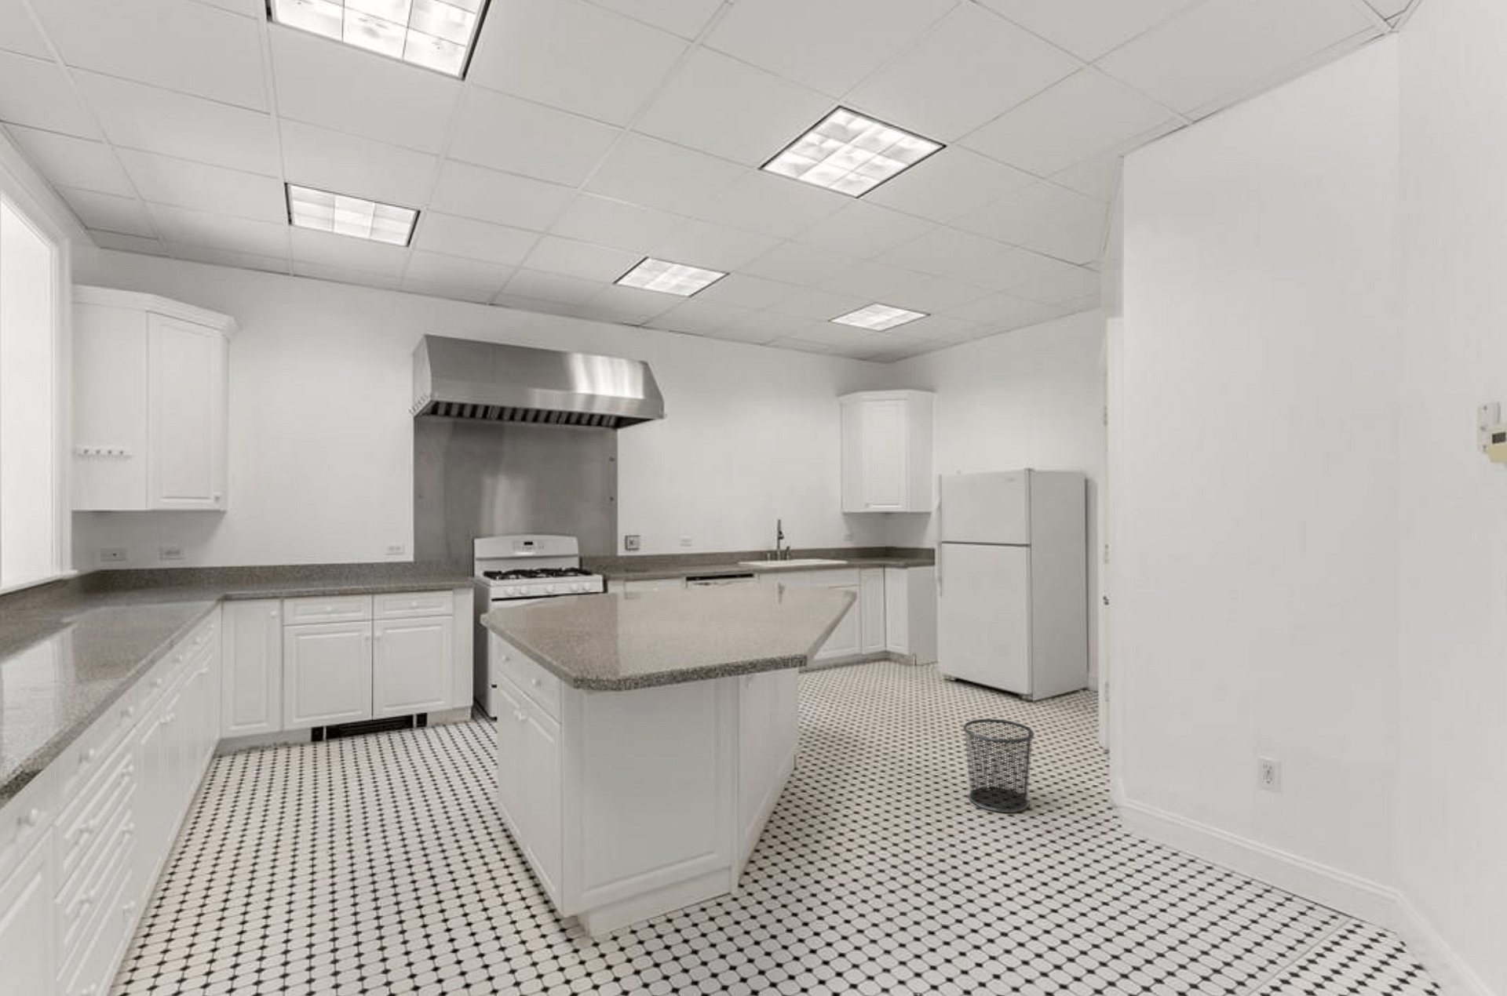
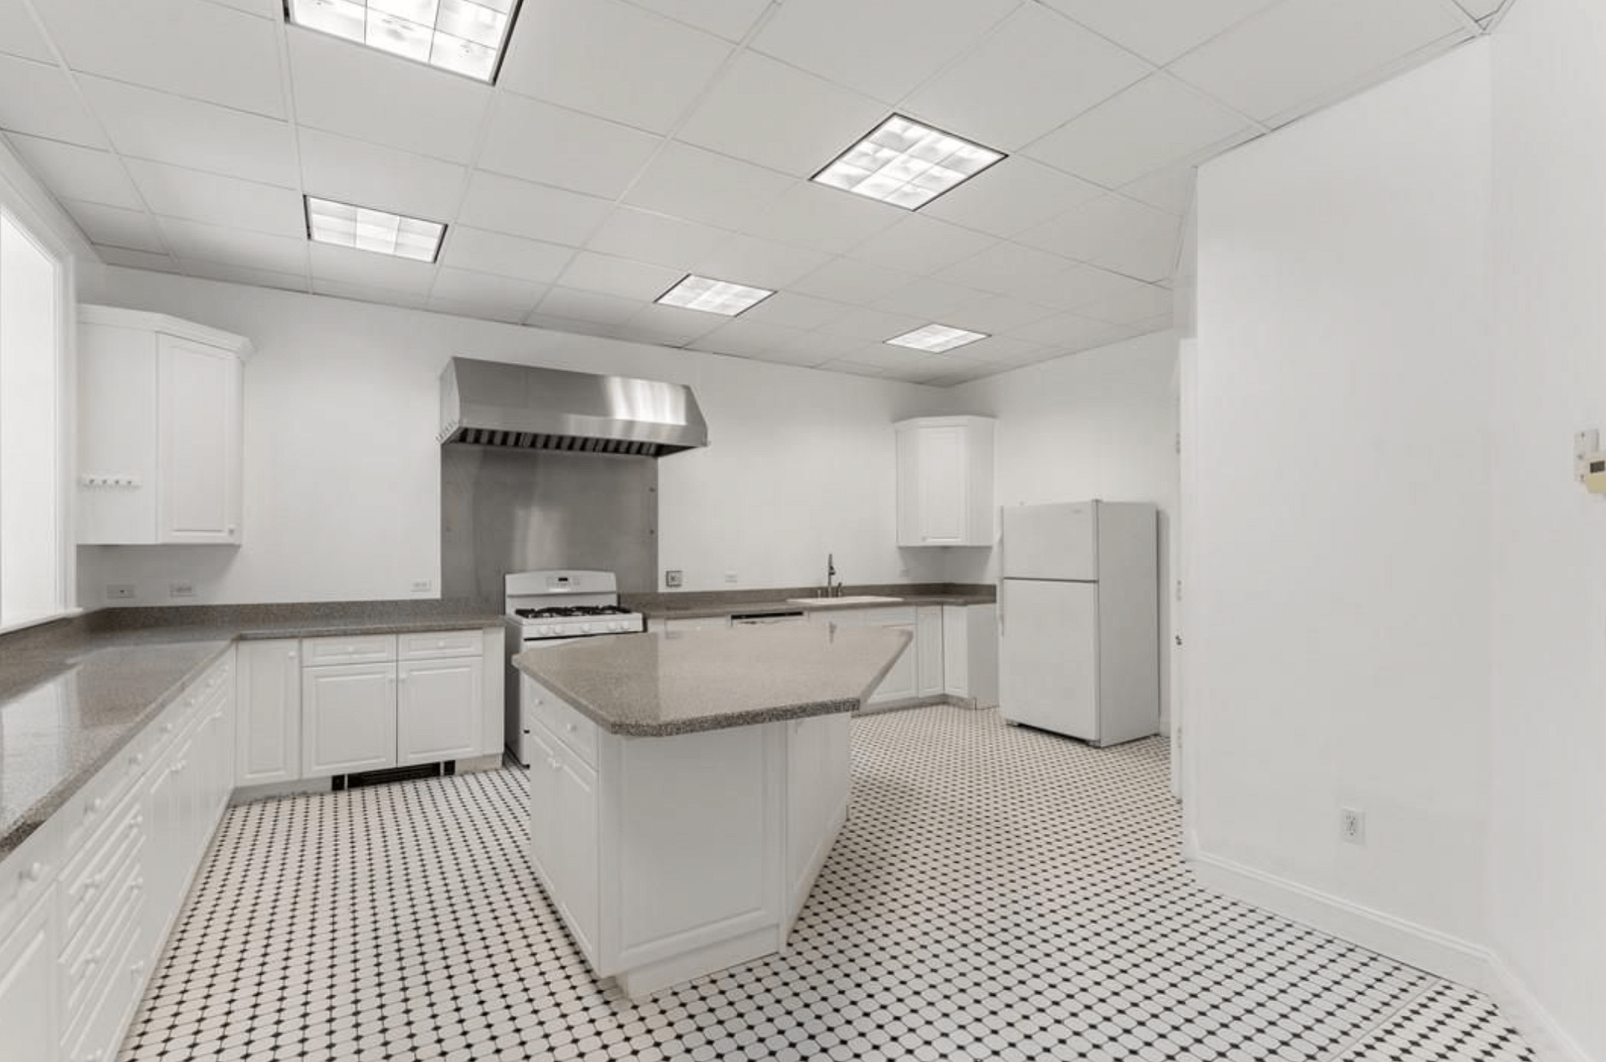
- waste bin (998, 765)
